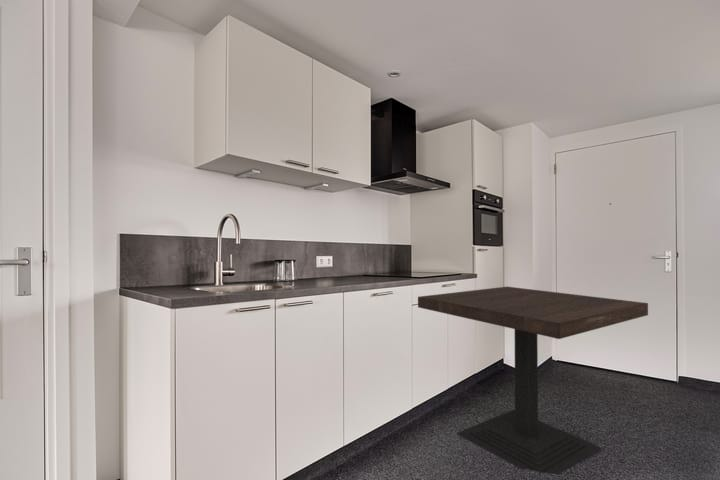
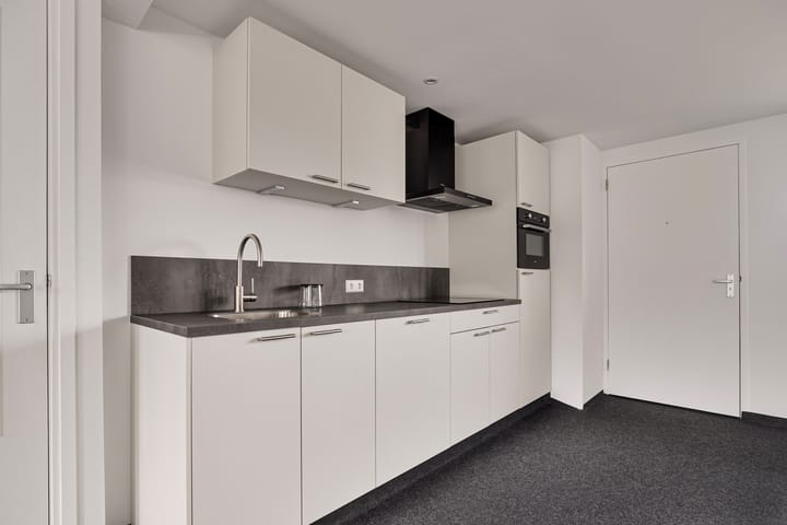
- dining table (526, 370)
